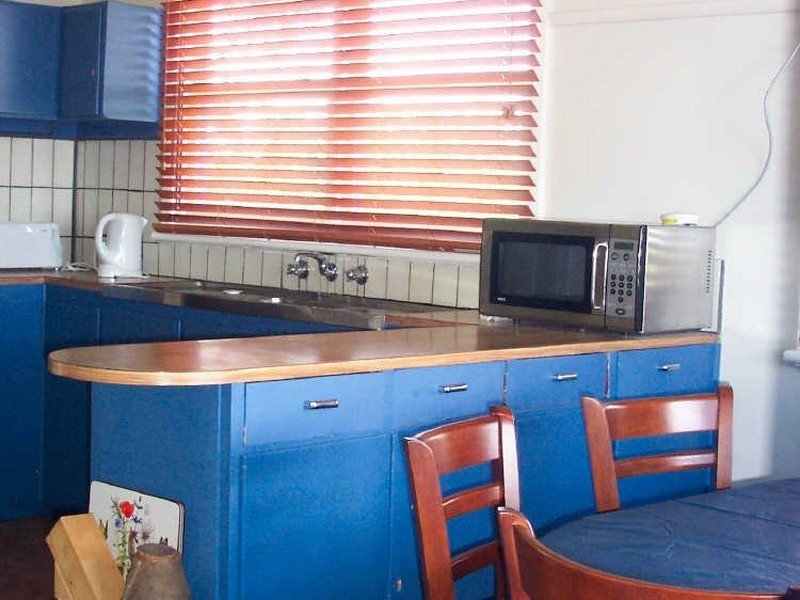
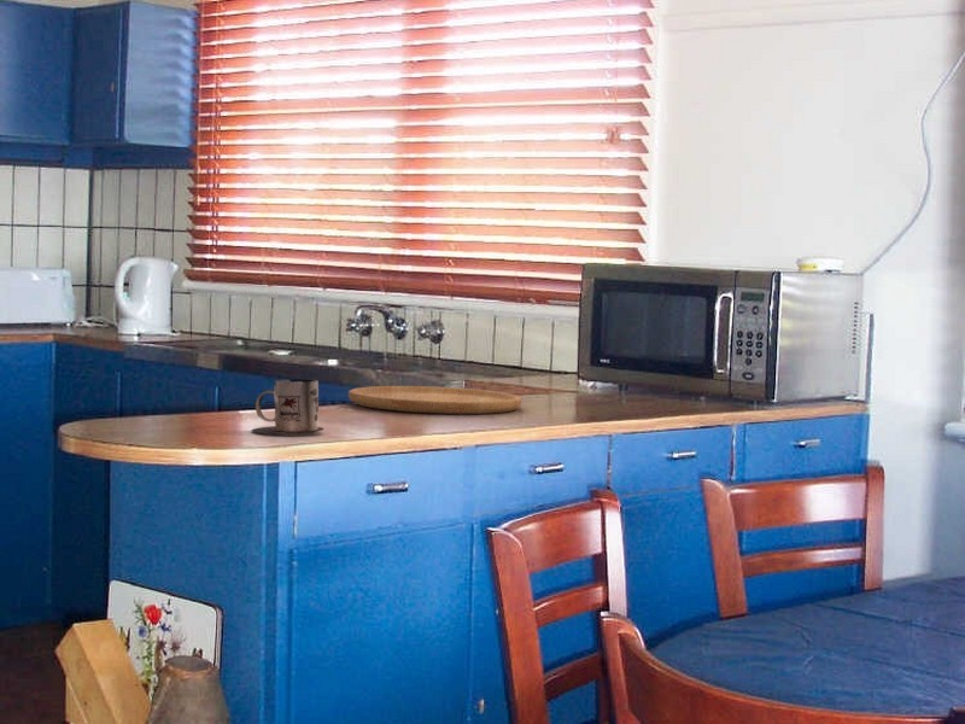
+ mug (288, 404)
+ cutting board (434, 399)
